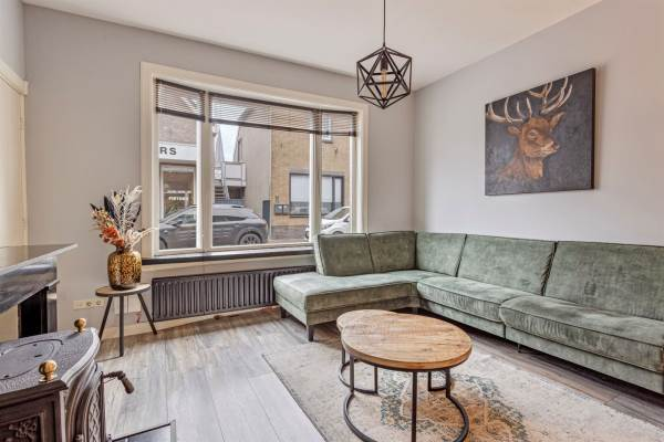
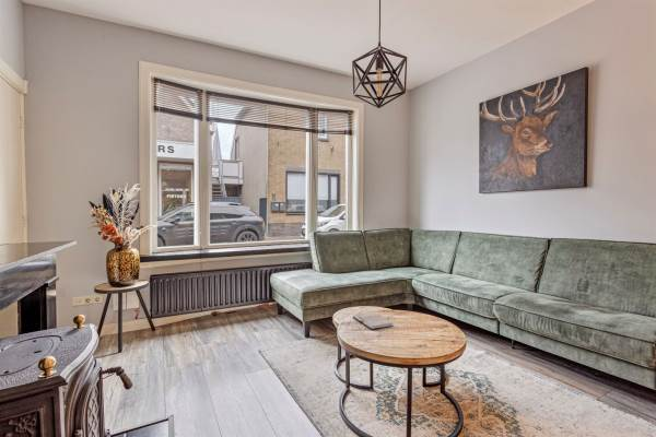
+ hardback book (372, 319)
